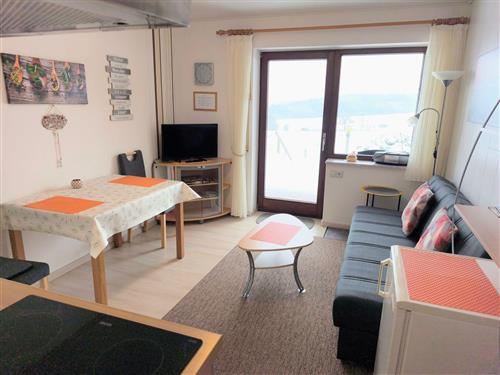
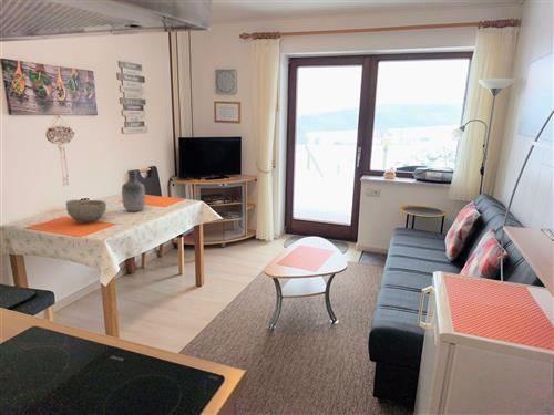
+ bowl (86, 210)
+ vase (133, 190)
